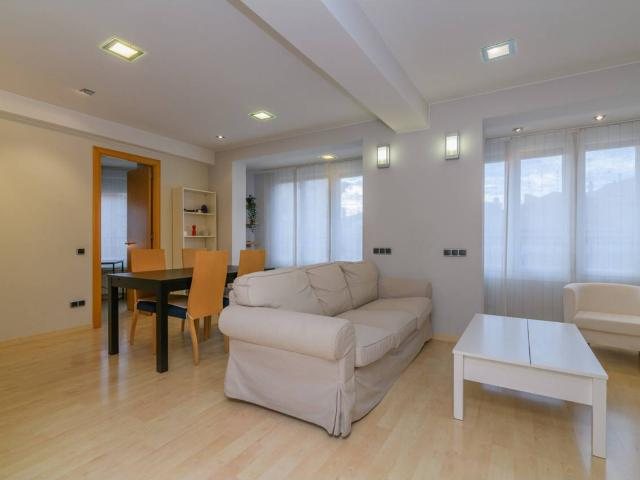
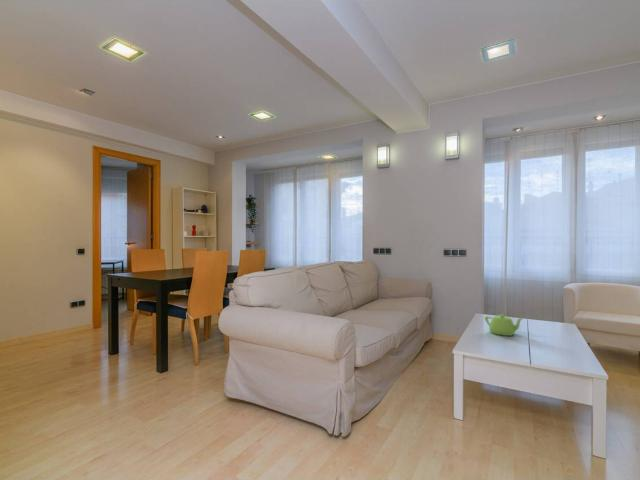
+ teapot (503, 323)
